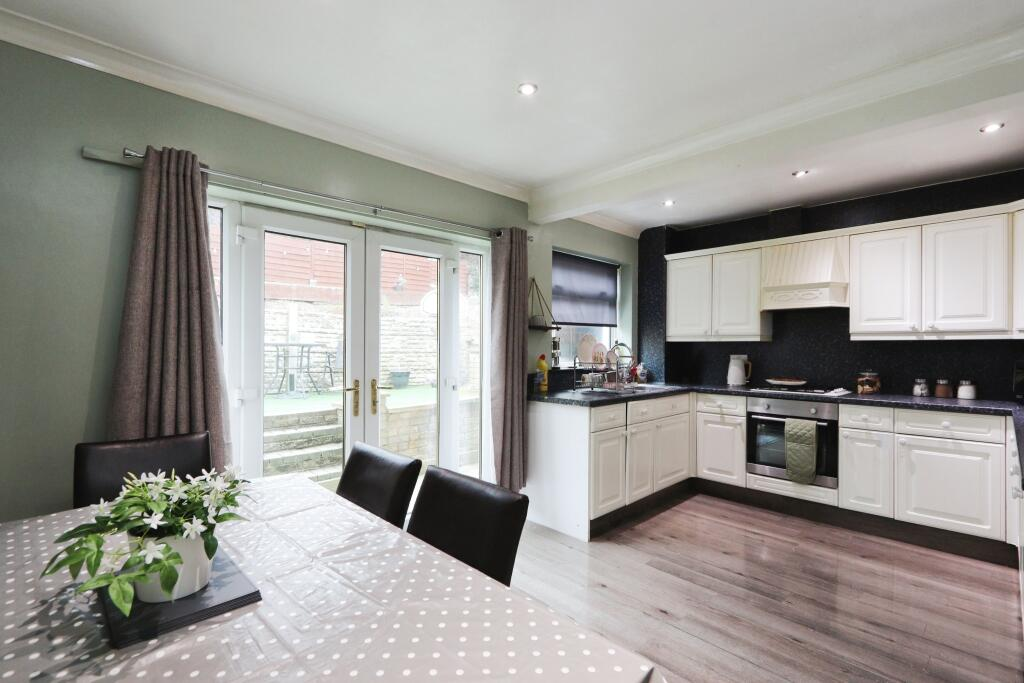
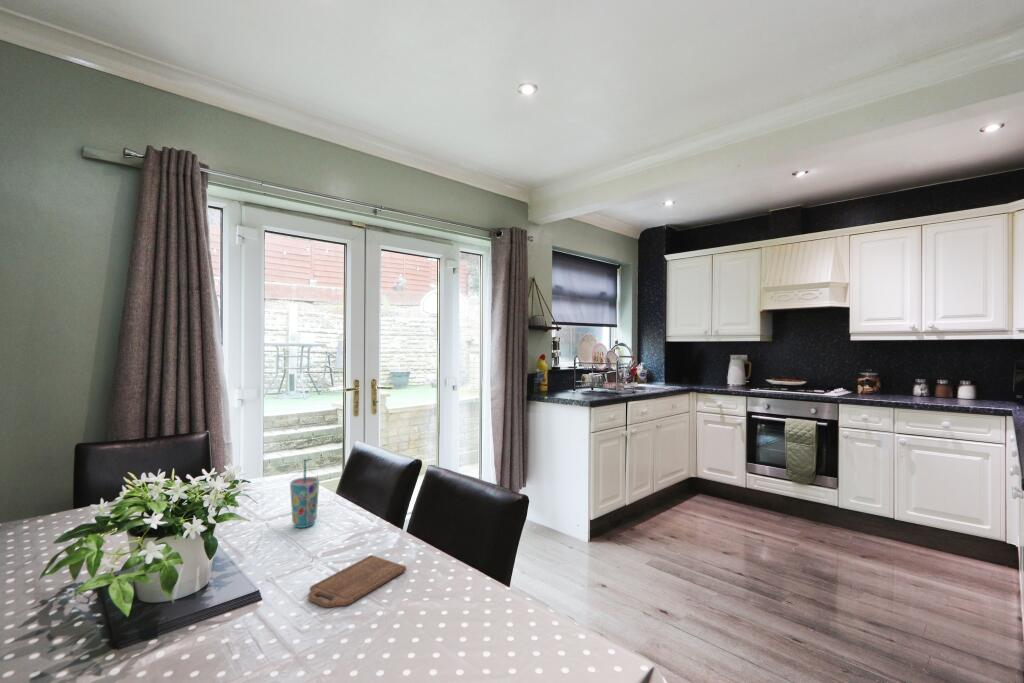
+ cup (304, 491)
+ cutting board (355, 580)
